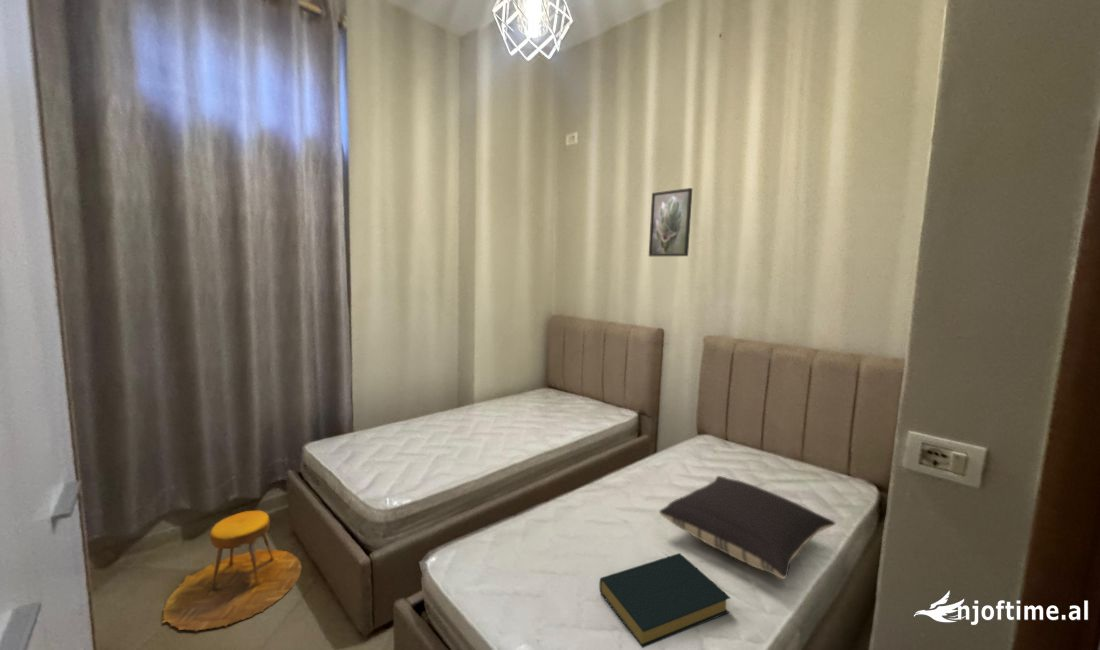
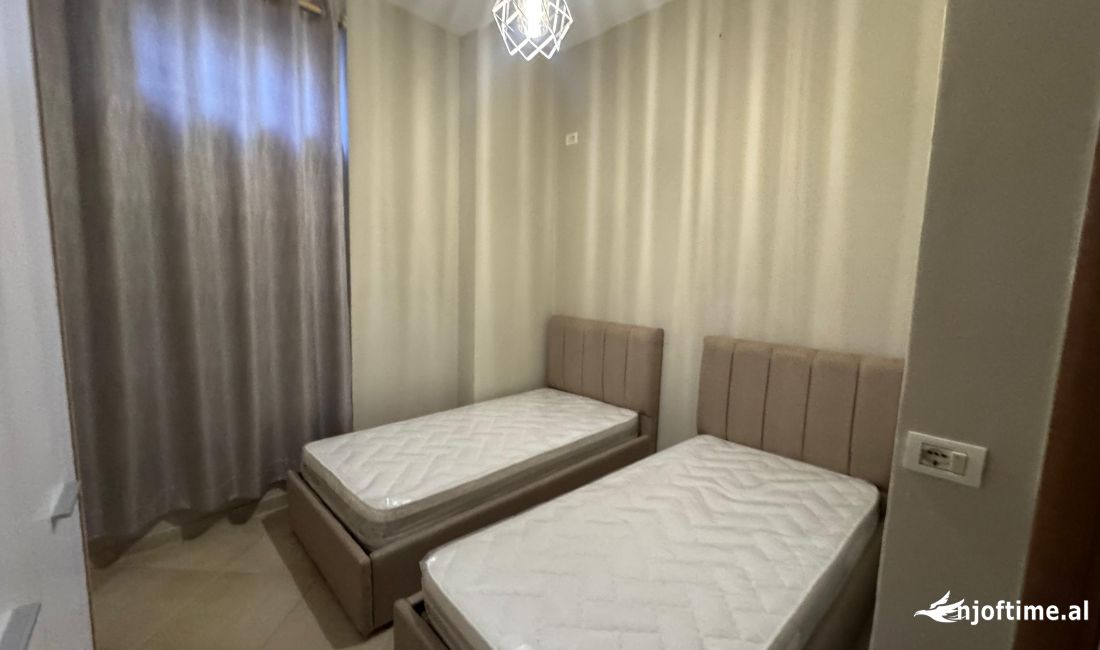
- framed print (669, 223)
- stool (235, 558)
- pillow (745, 517)
- hardback book (662, 594)
